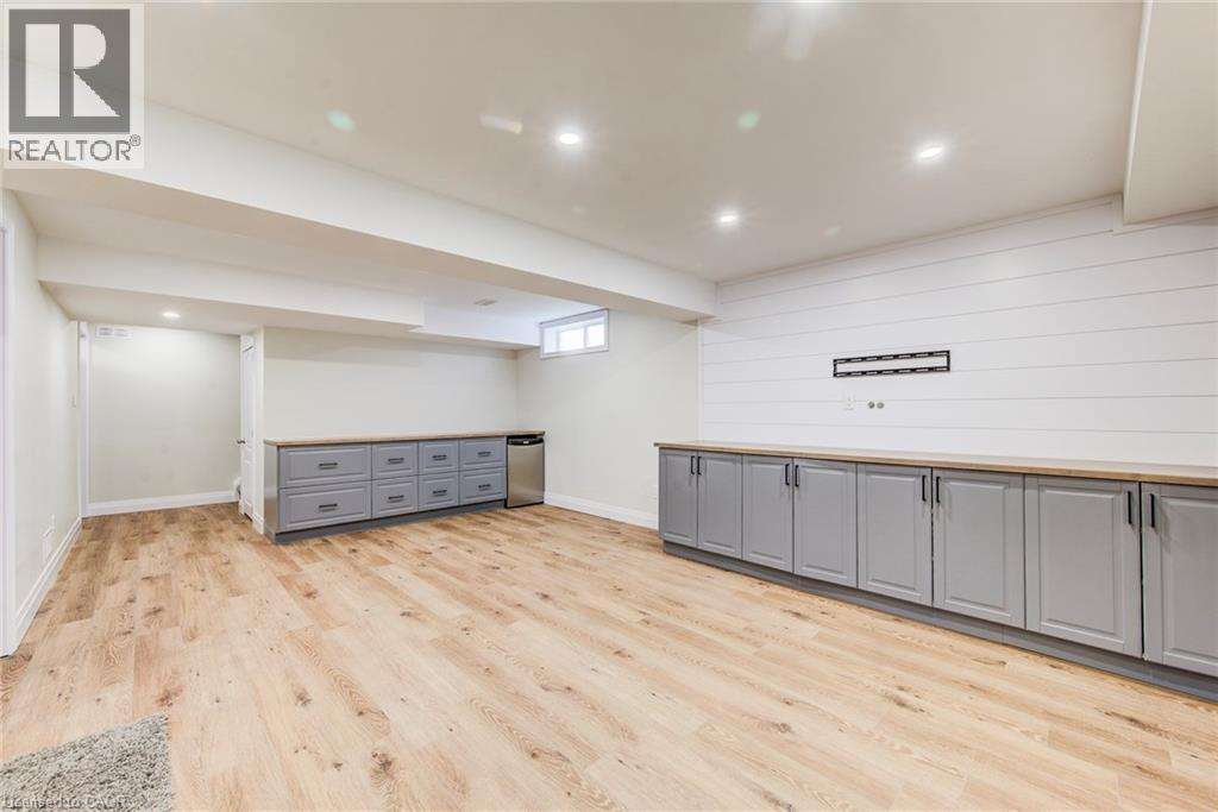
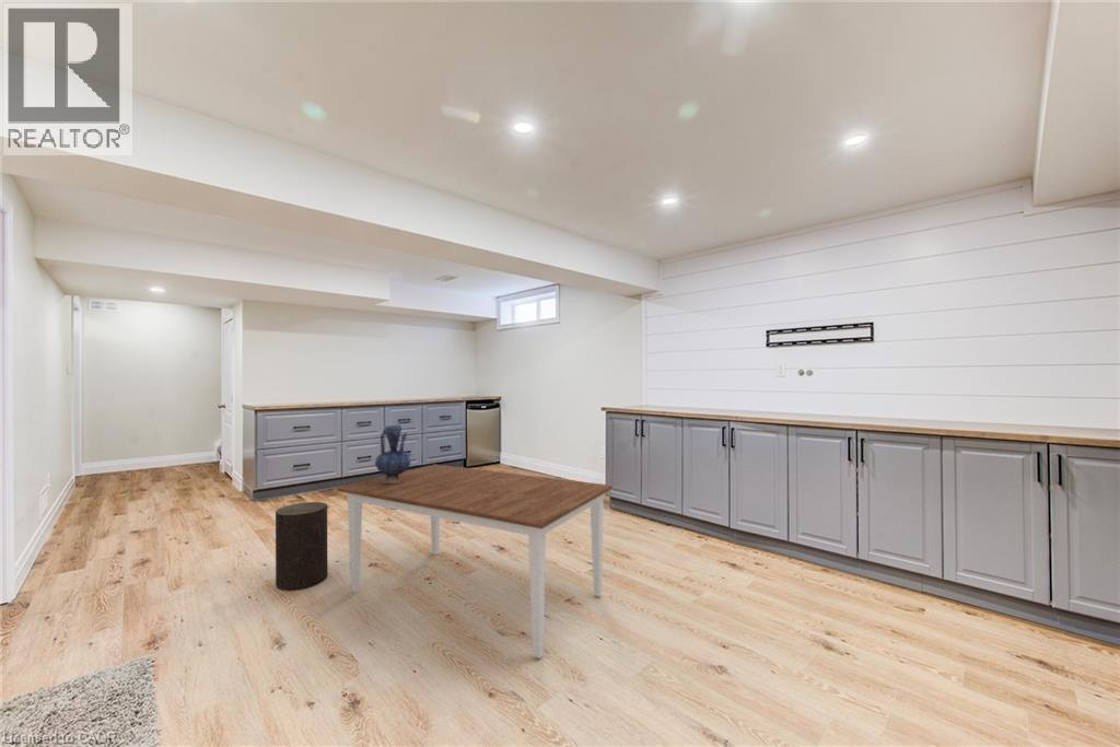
+ dining table (478, 525)
+ vase (393, 453)
+ stool (302, 544)
